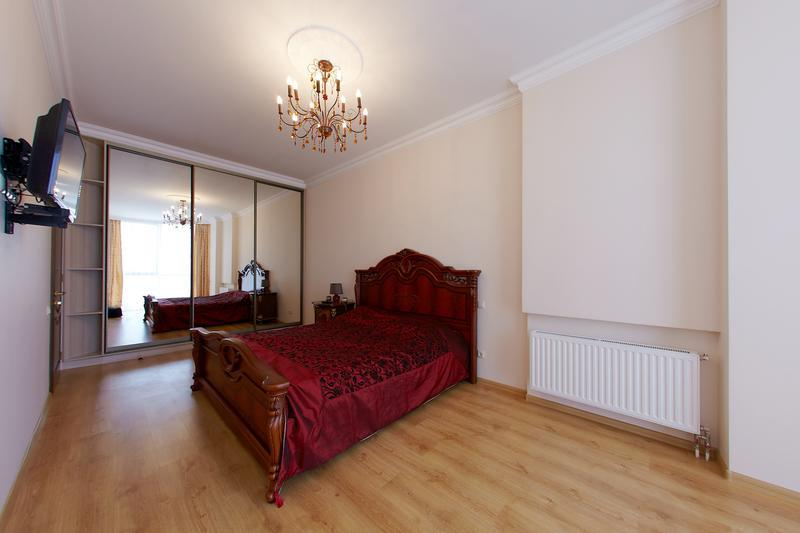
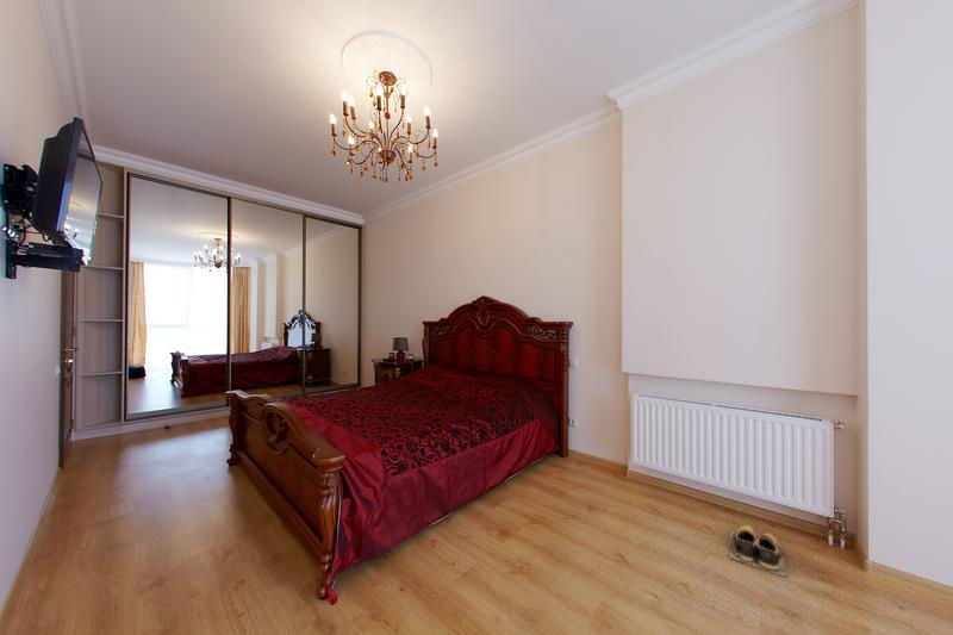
+ shoes (755, 541)
